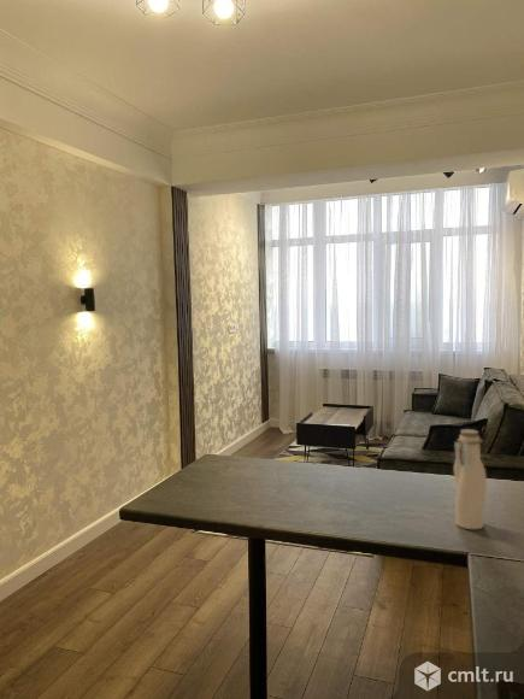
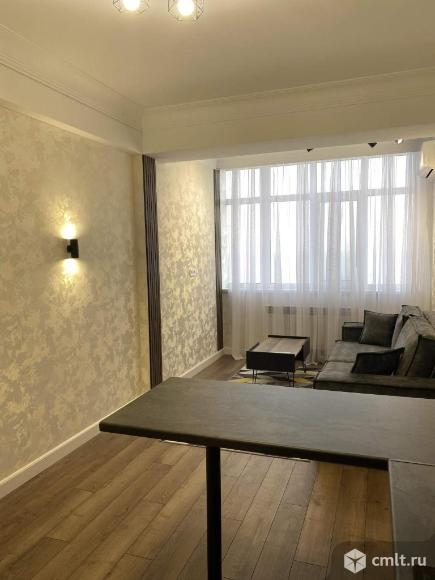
- water bottle (469, 478)
